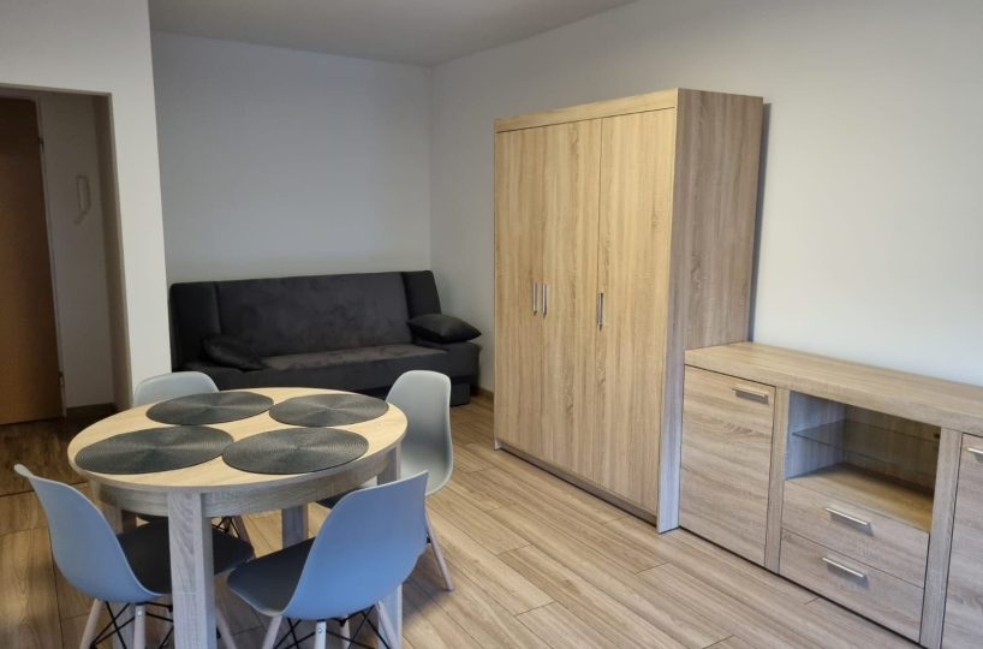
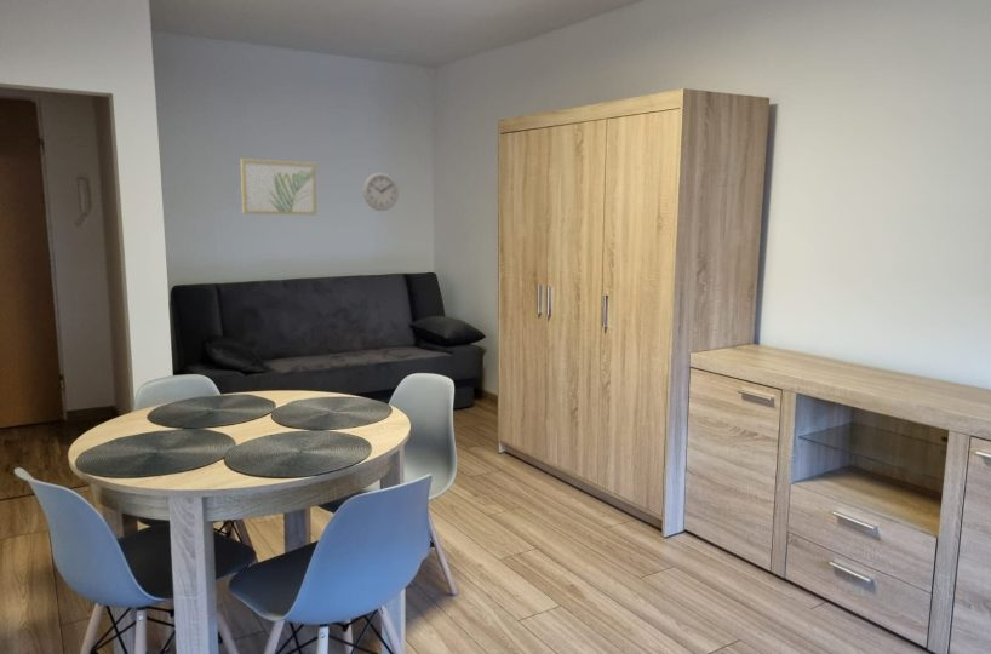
+ wall clock (380, 191)
+ wall art (279, 188)
